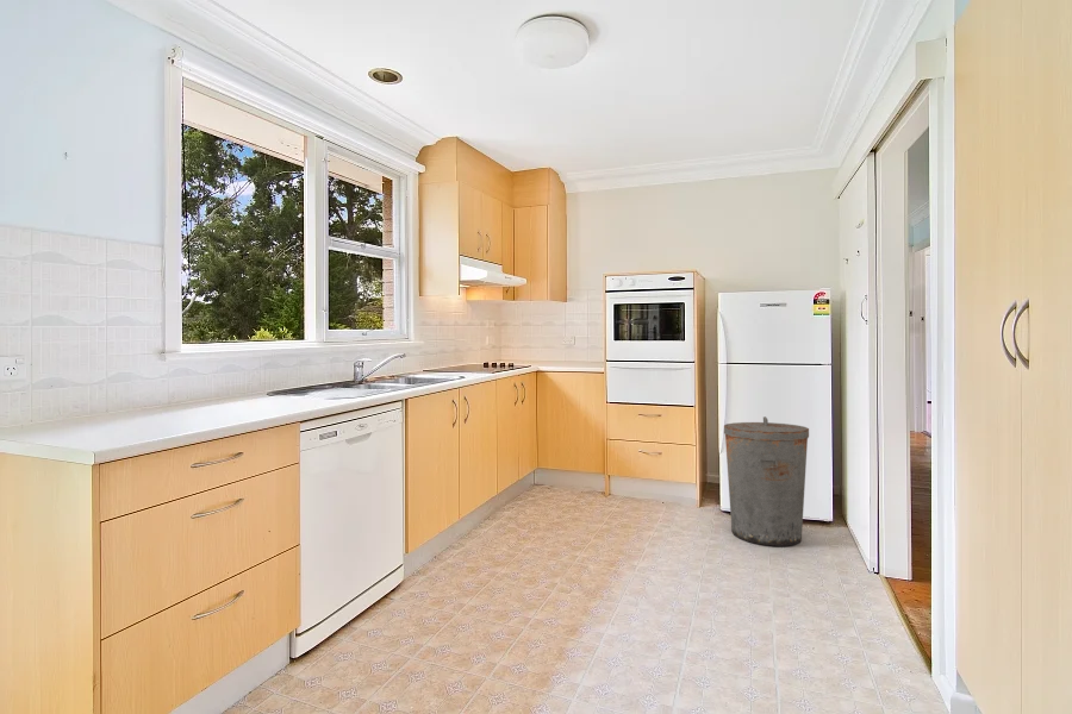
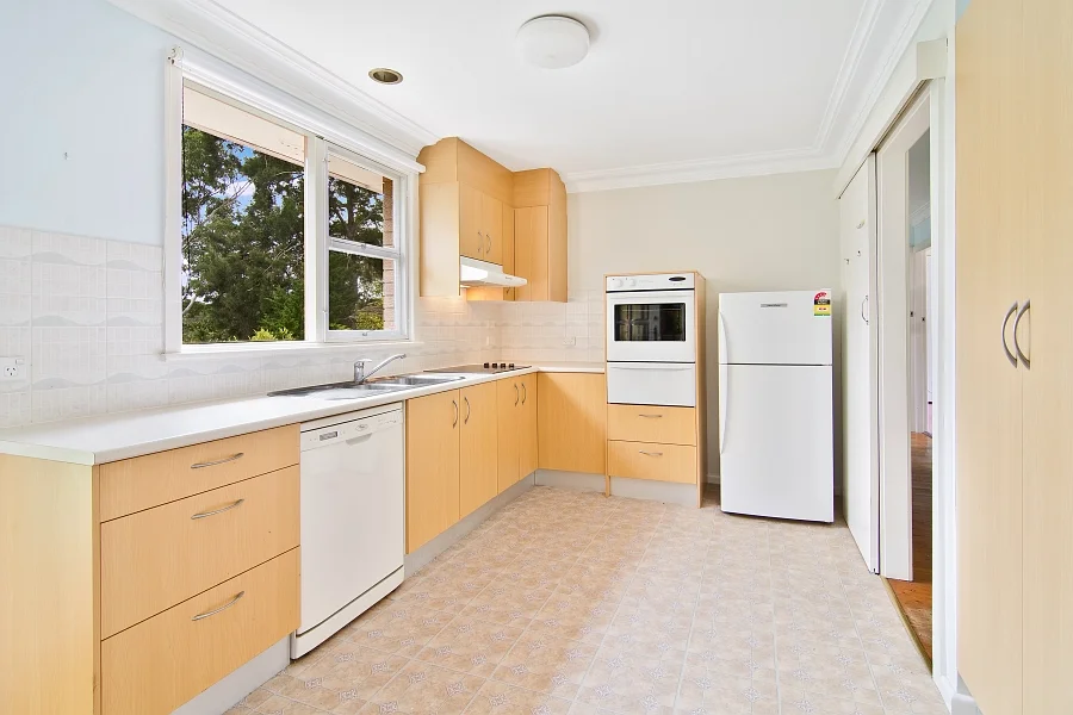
- trash can (765, 475)
